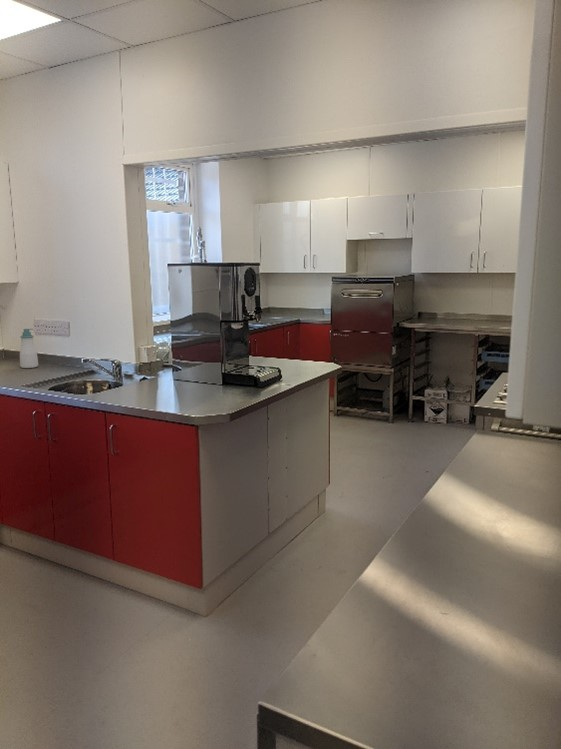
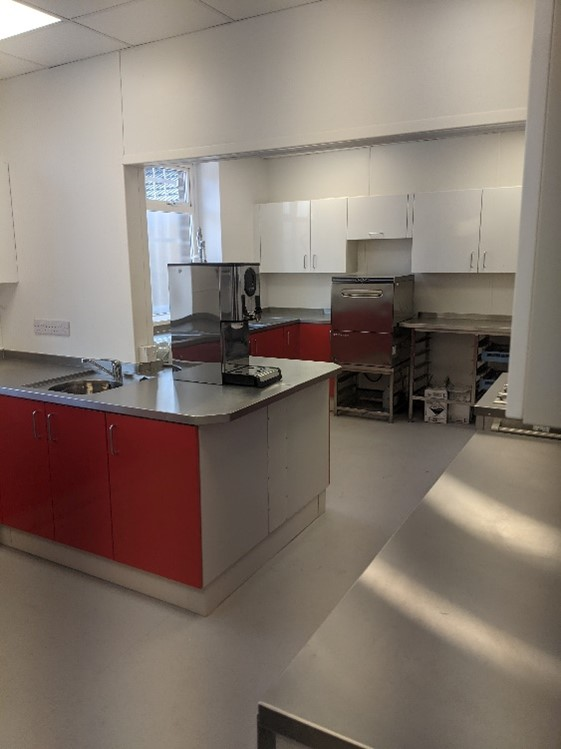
- soap bottle (27, 348)
